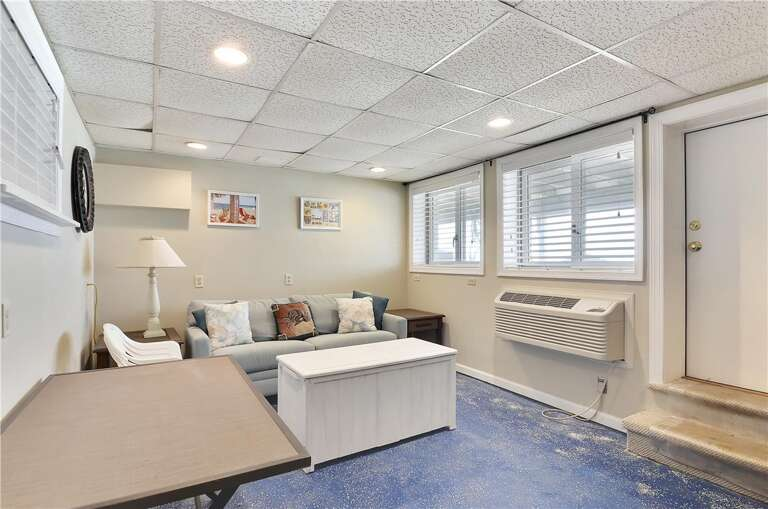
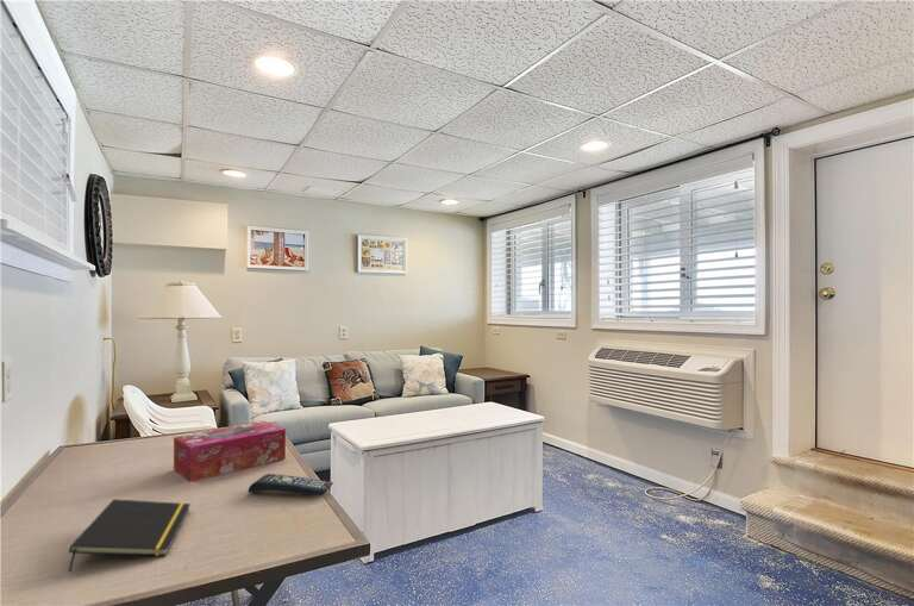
+ remote control (290, 485)
+ tissue box (231, 448)
+ notepad (137, 525)
